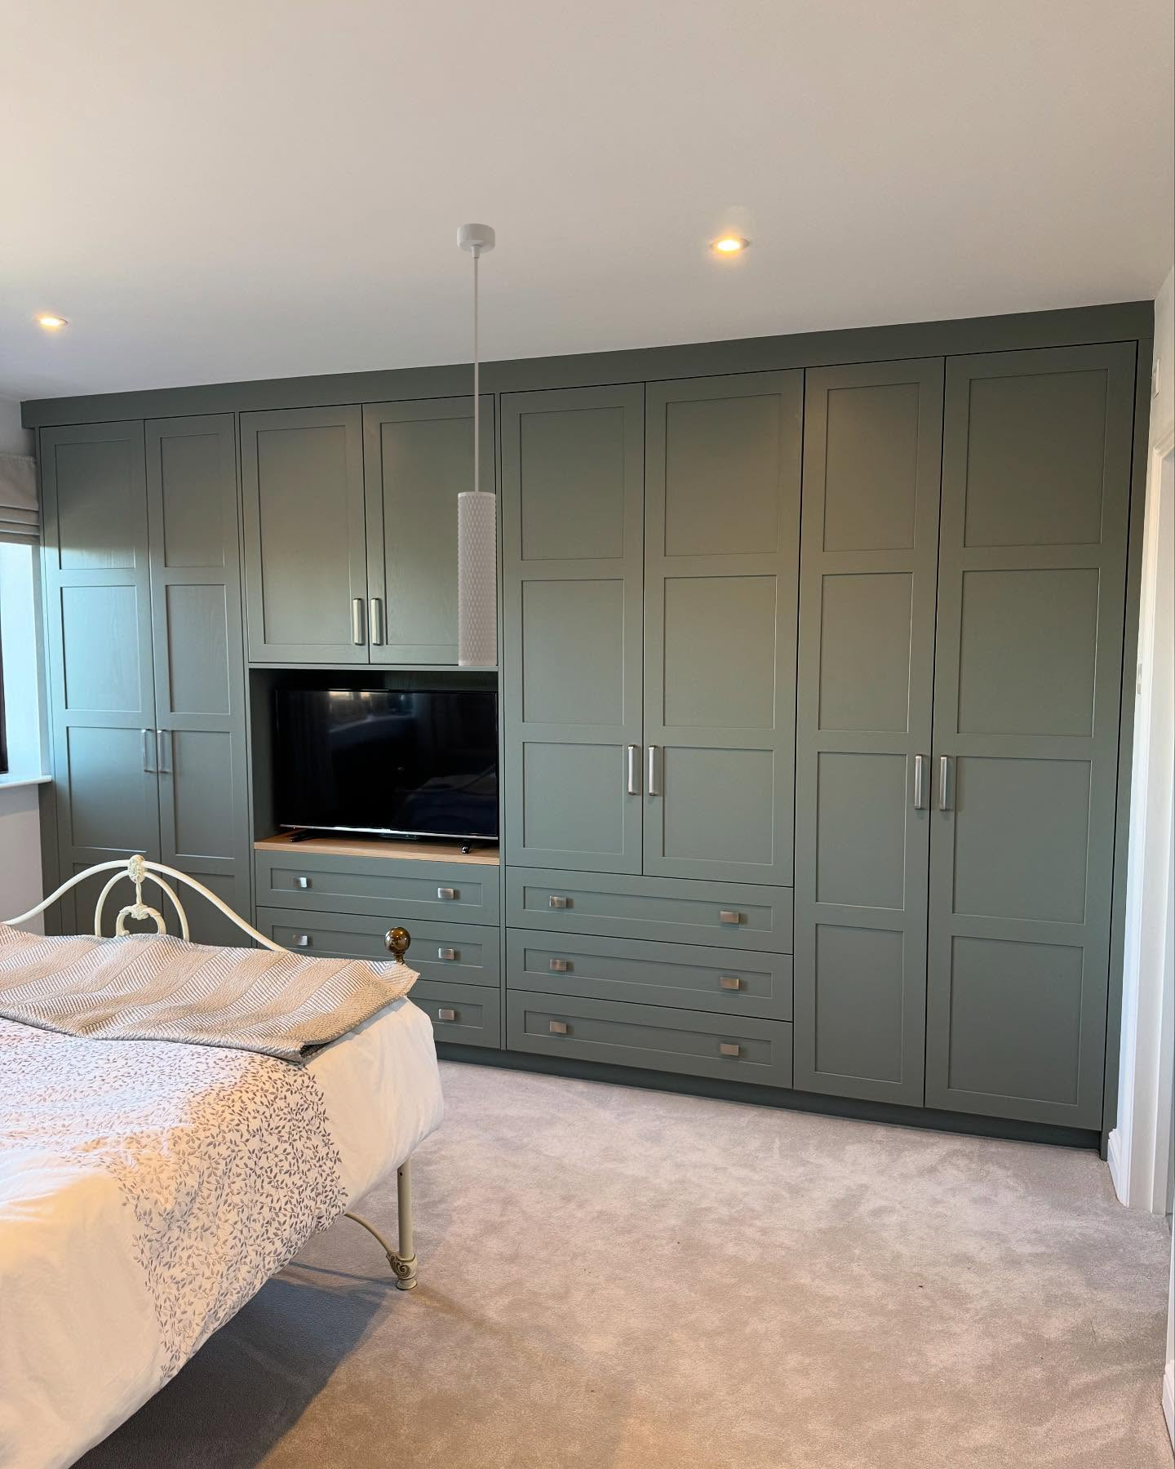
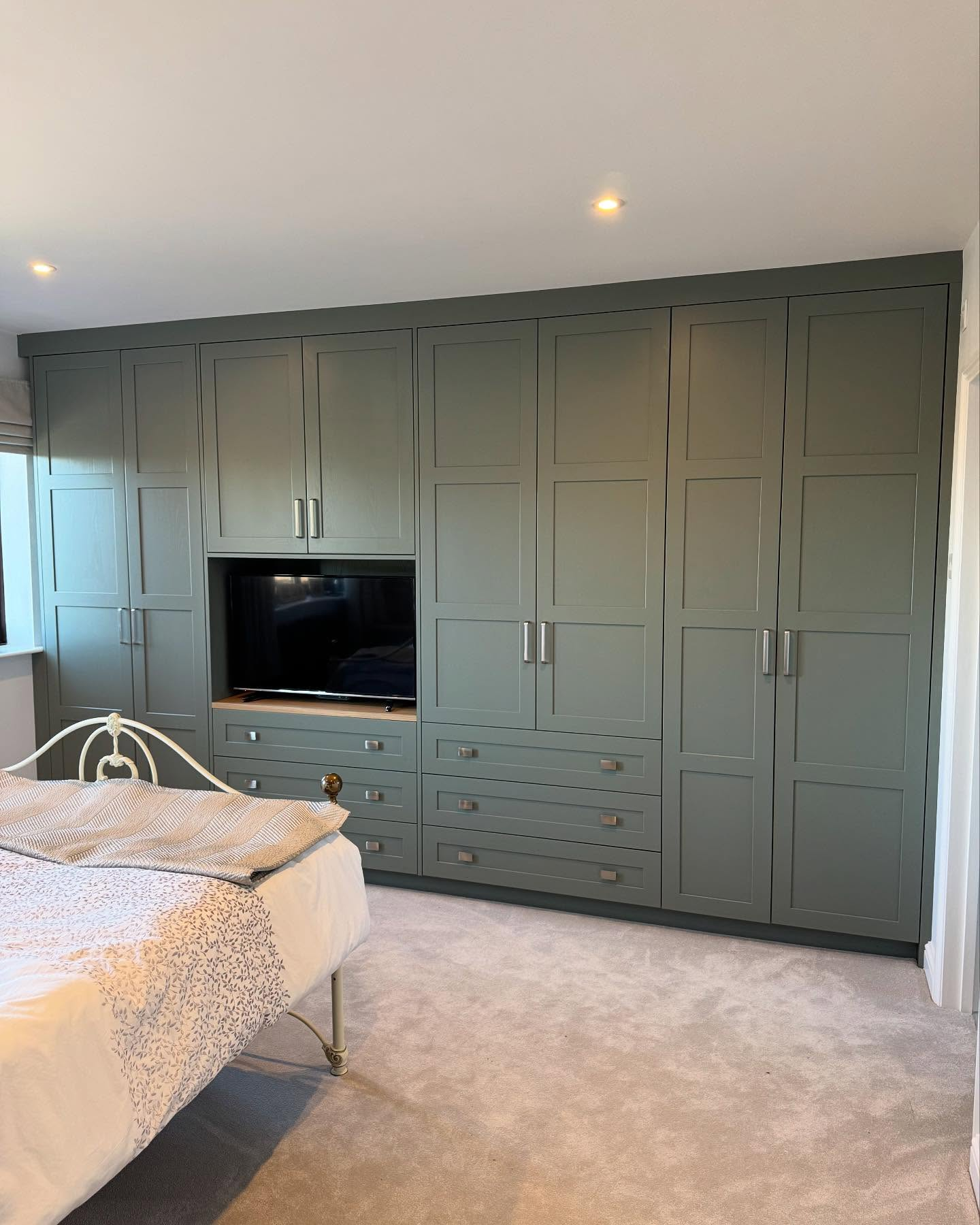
- pendant light (476, 451)
